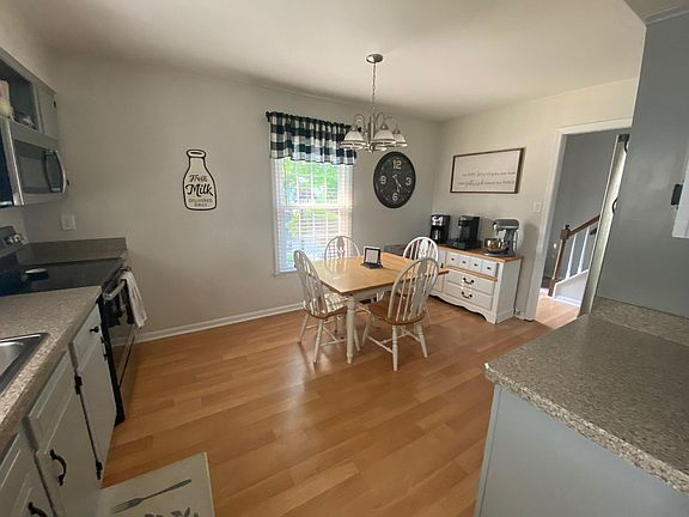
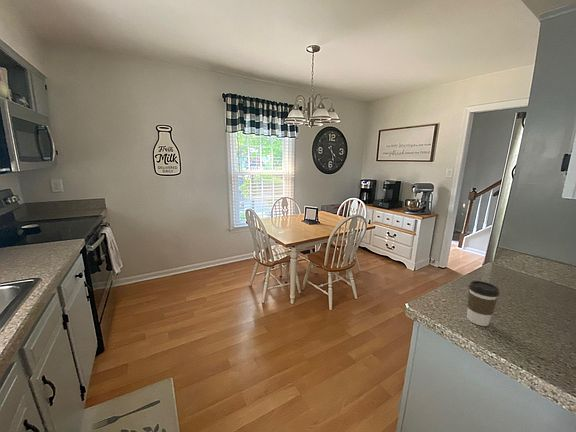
+ coffee cup (480, 303)
